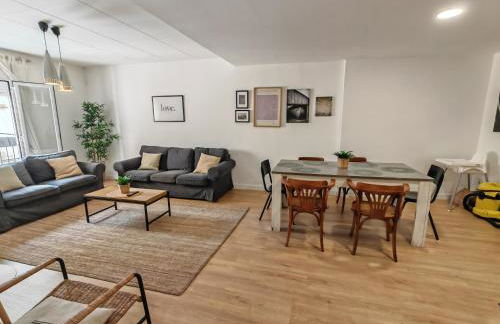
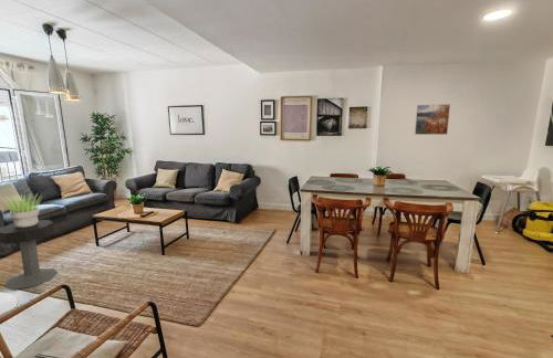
+ potted plant (24, 210)
+ side table (30, 252)
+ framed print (431, 119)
